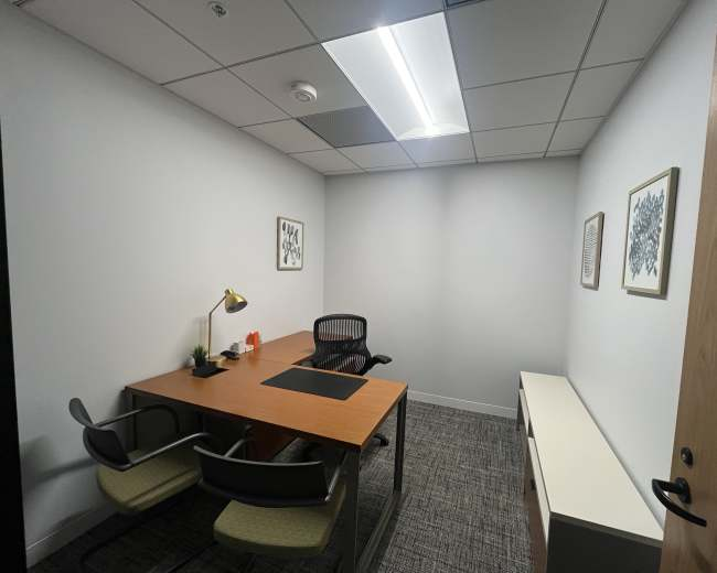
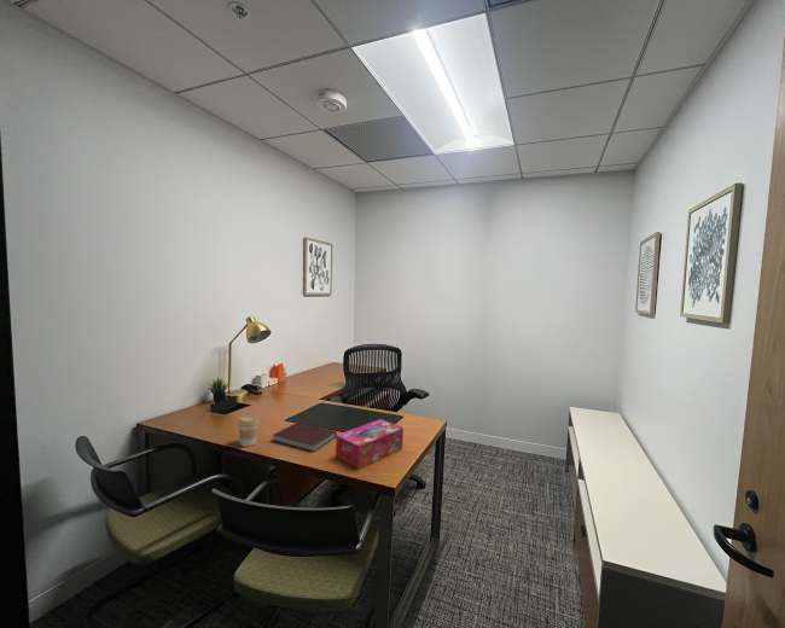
+ coffee cup (248, 430)
+ tissue box (370, 441)
+ notebook (304, 435)
